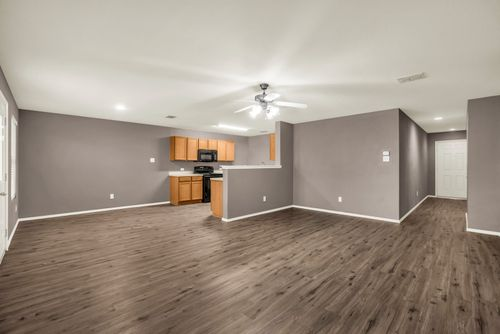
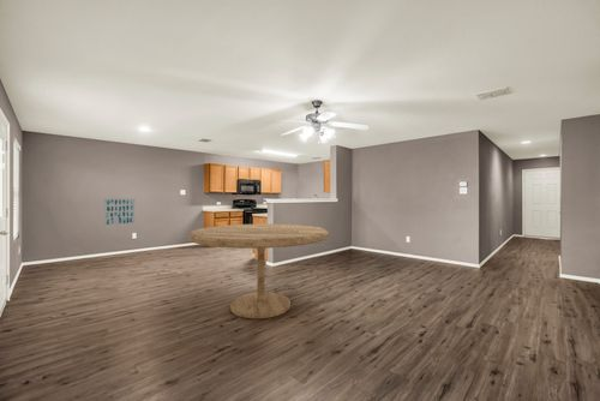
+ dining table (260, 268)
+ wall art (119, 211)
